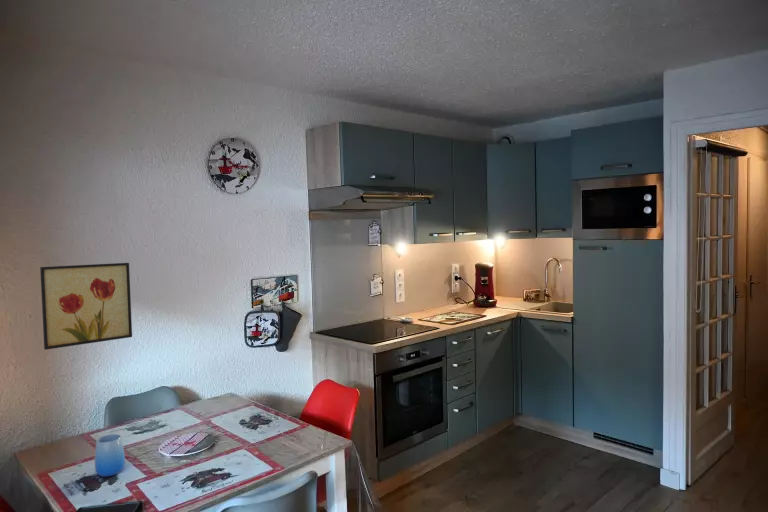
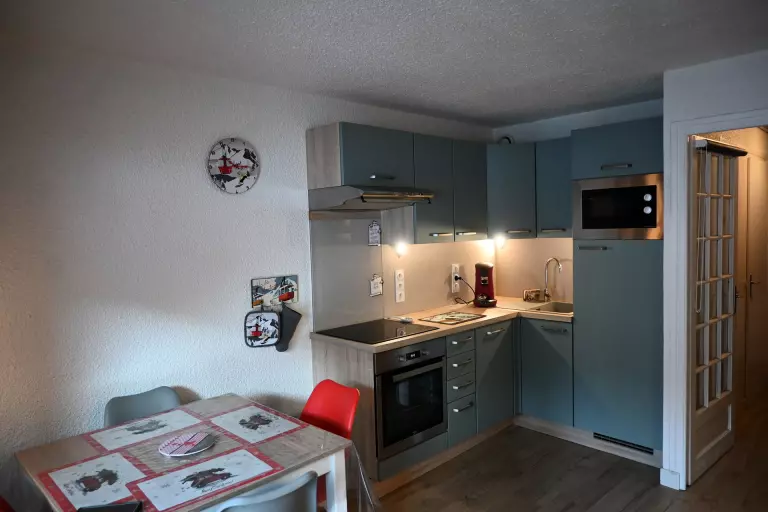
- cup (109, 455)
- wall art (88, 303)
